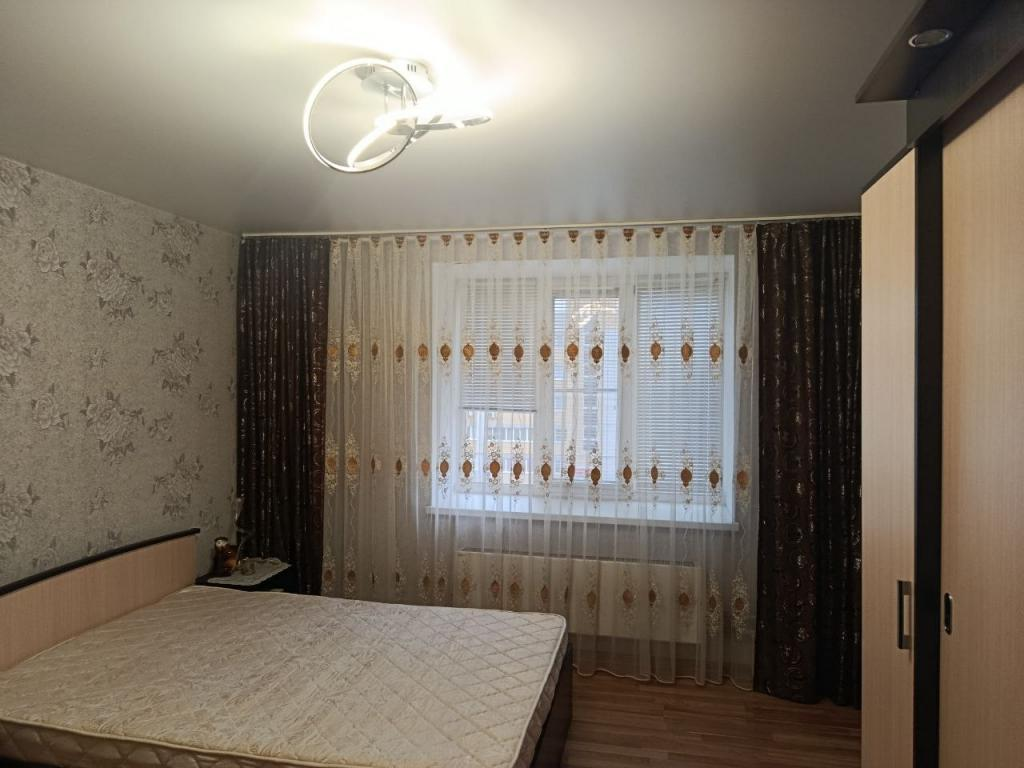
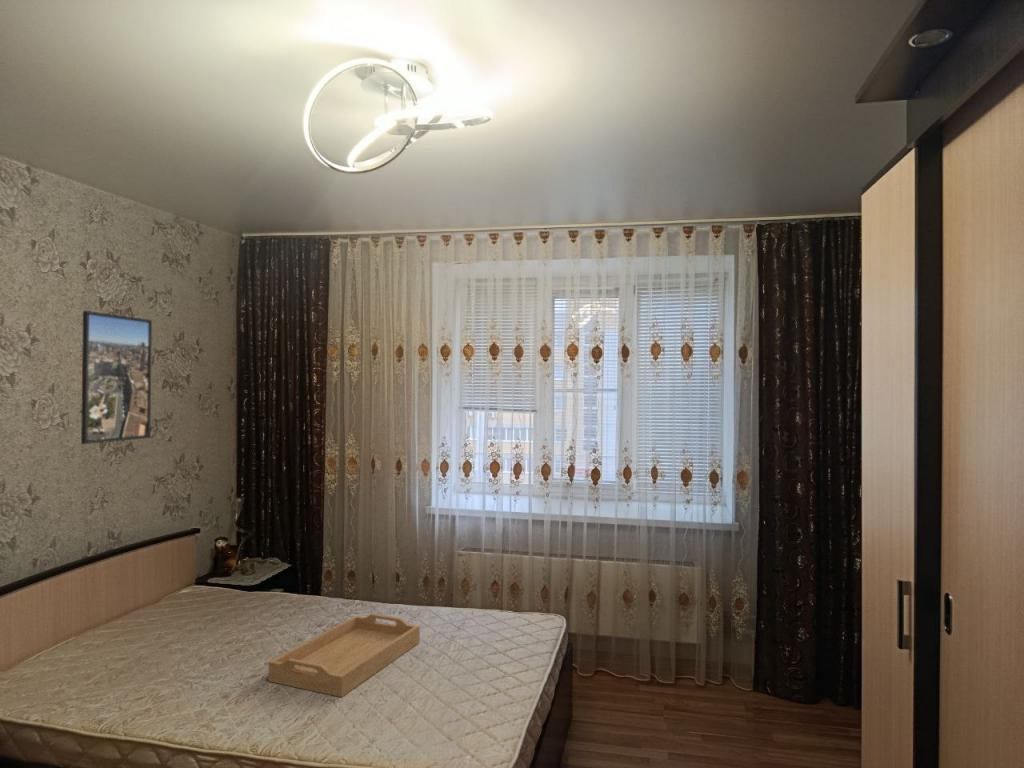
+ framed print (118, 378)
+ serving tray (349, 648)
